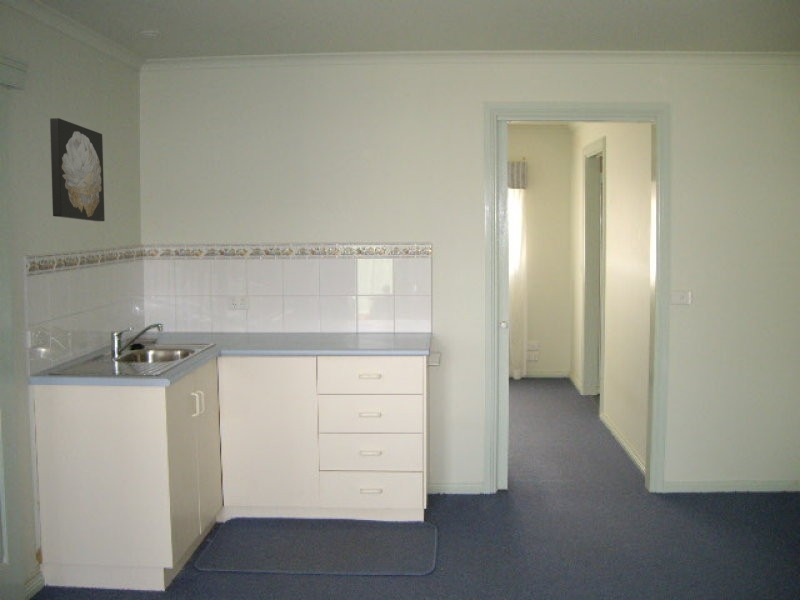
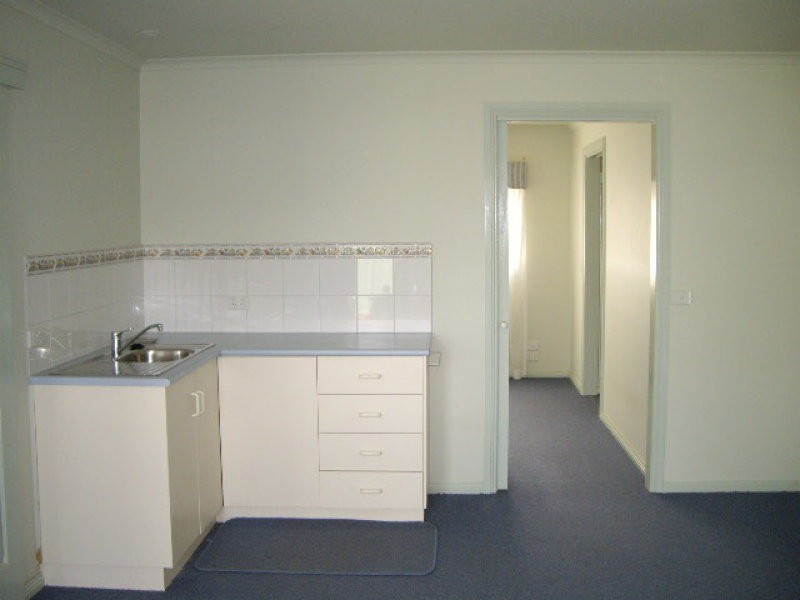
- wall art (78, 172)
